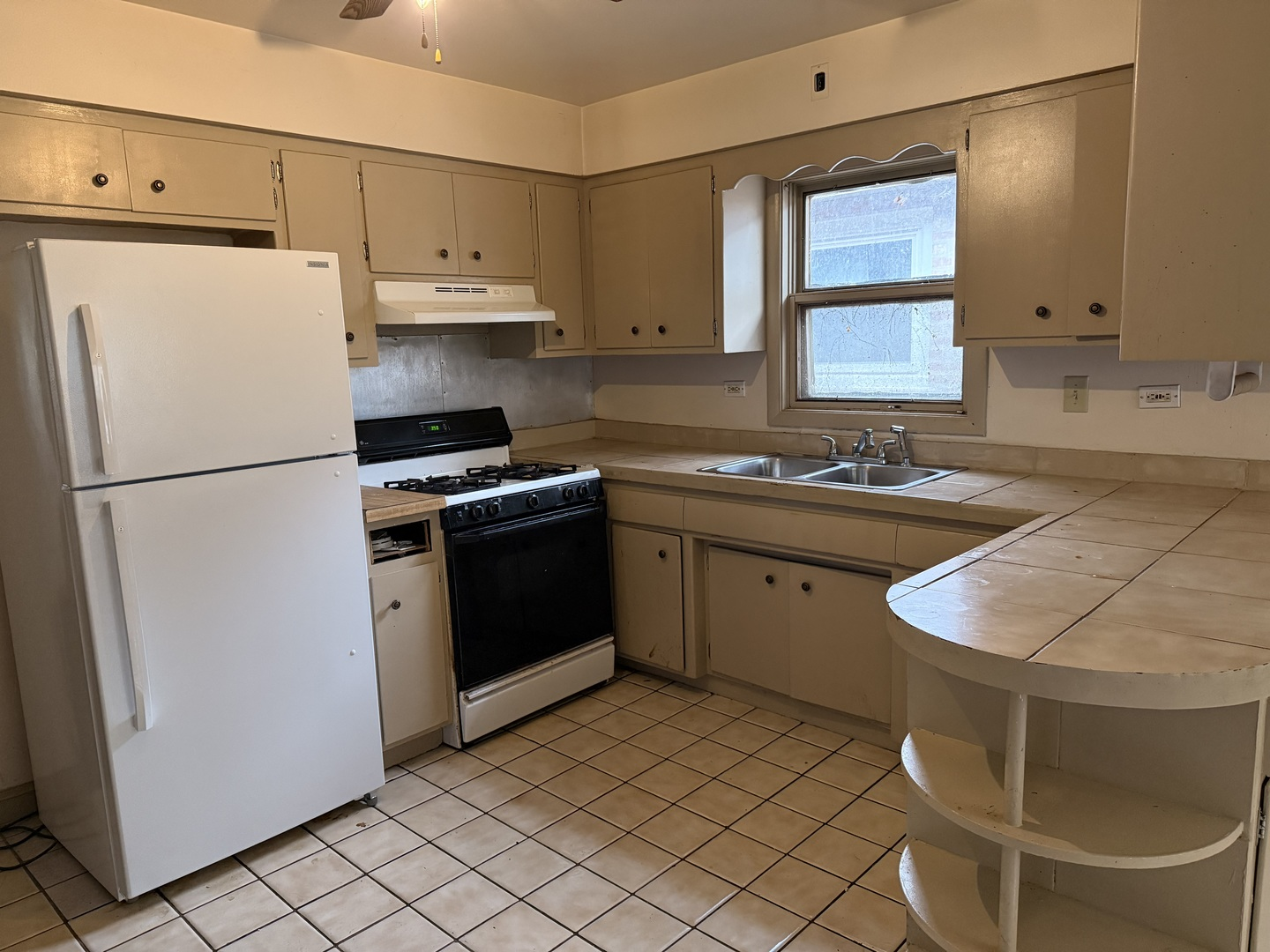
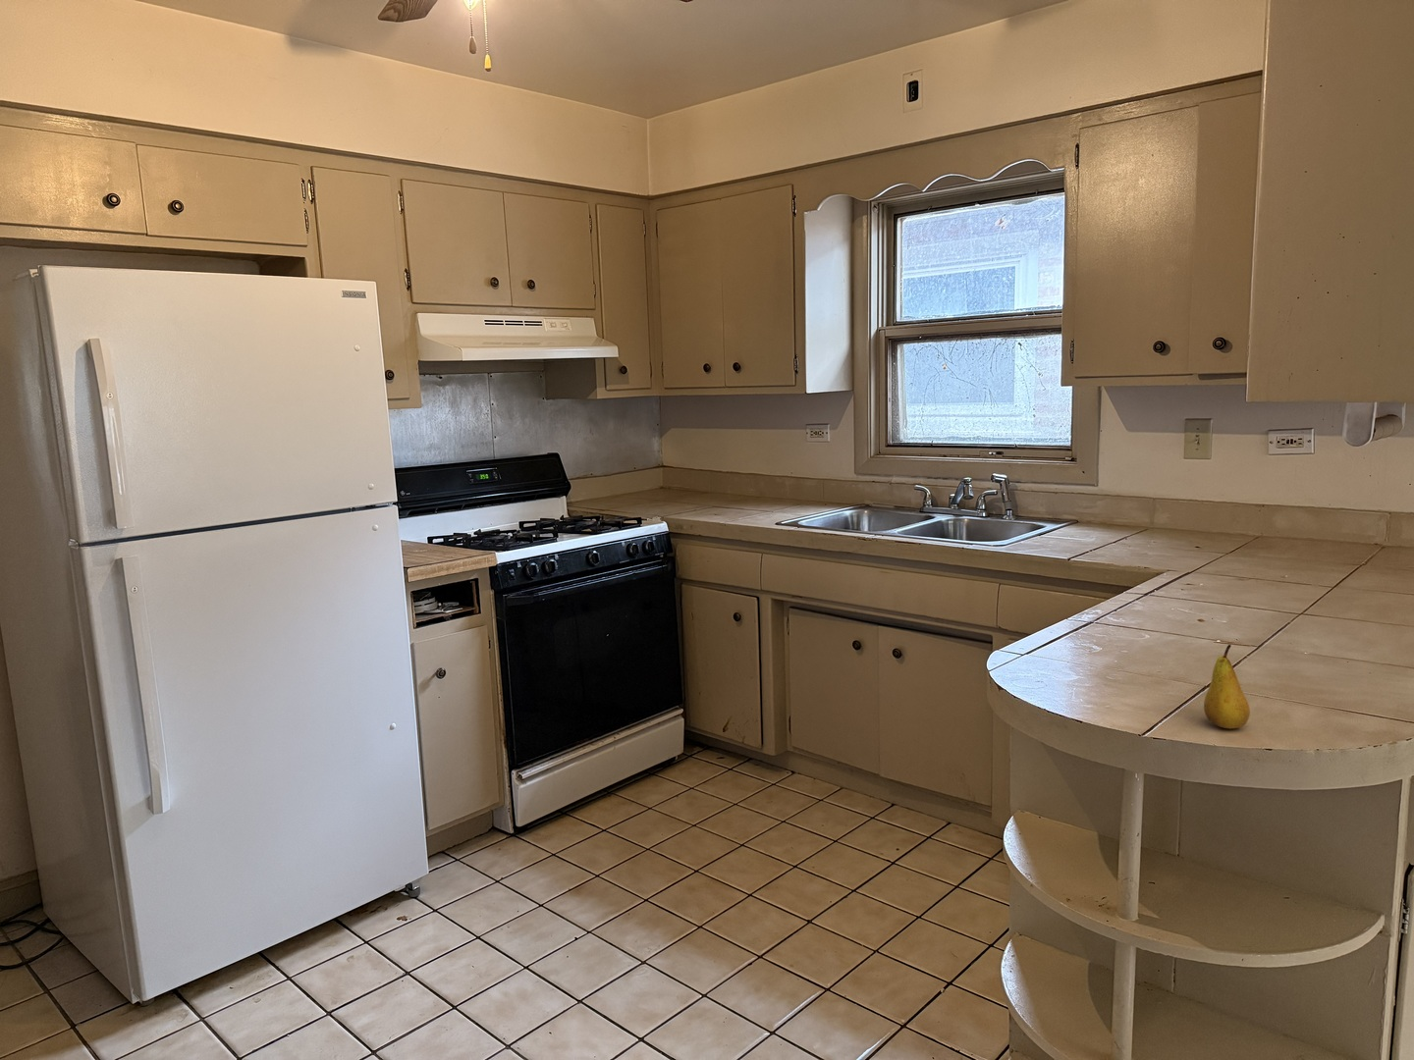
+ fruit (1227, 685)
